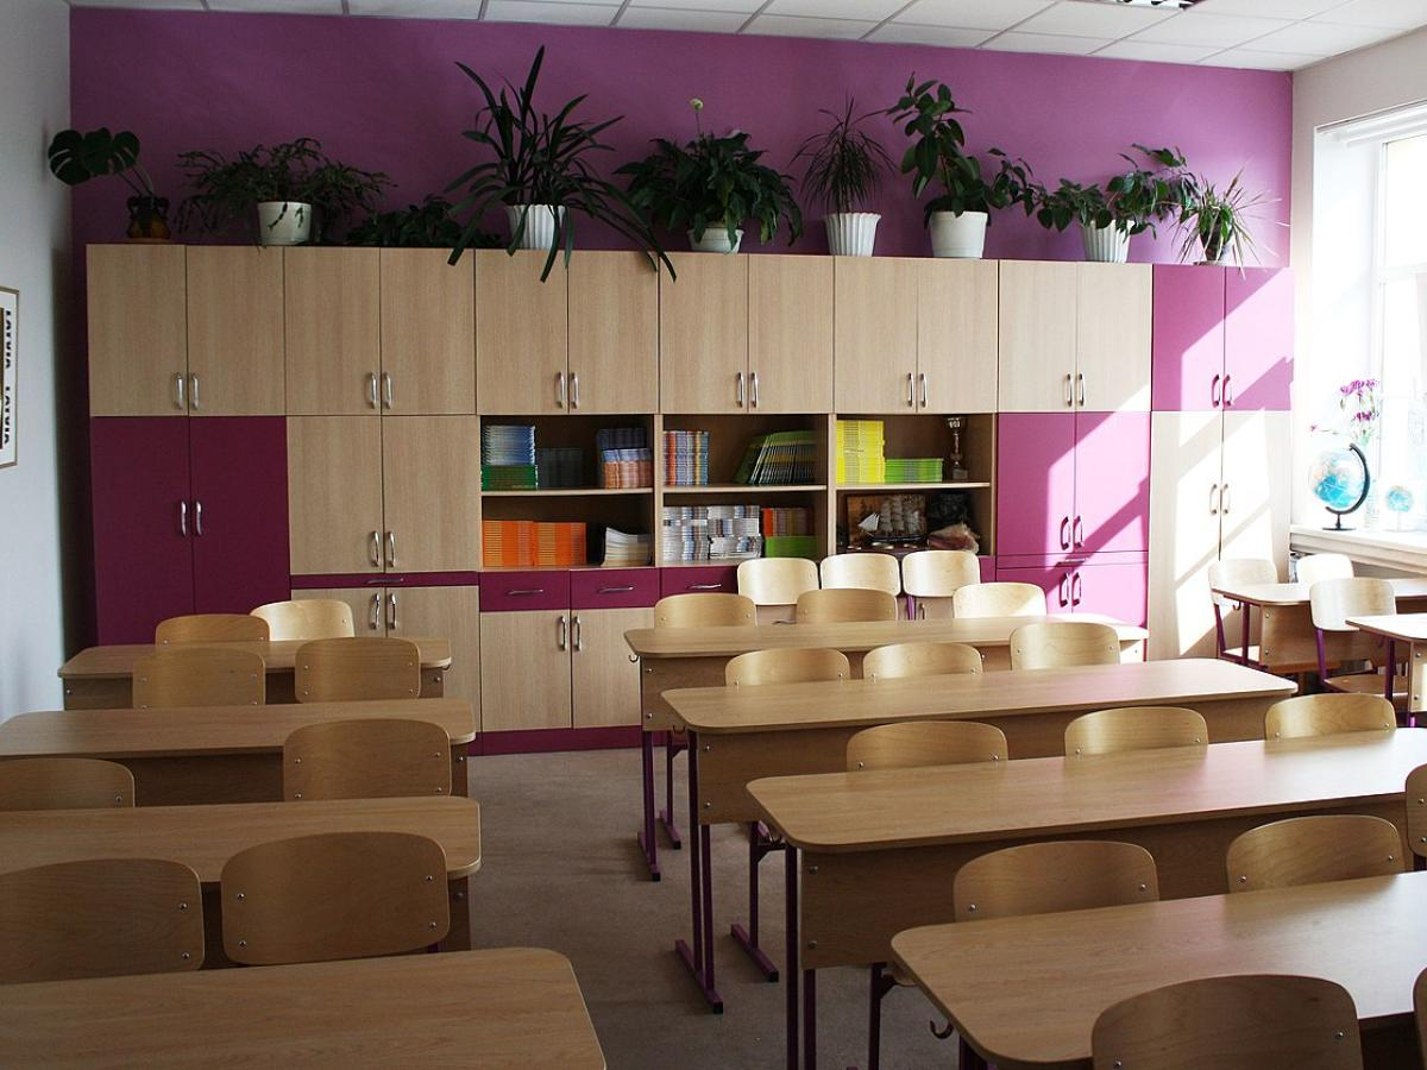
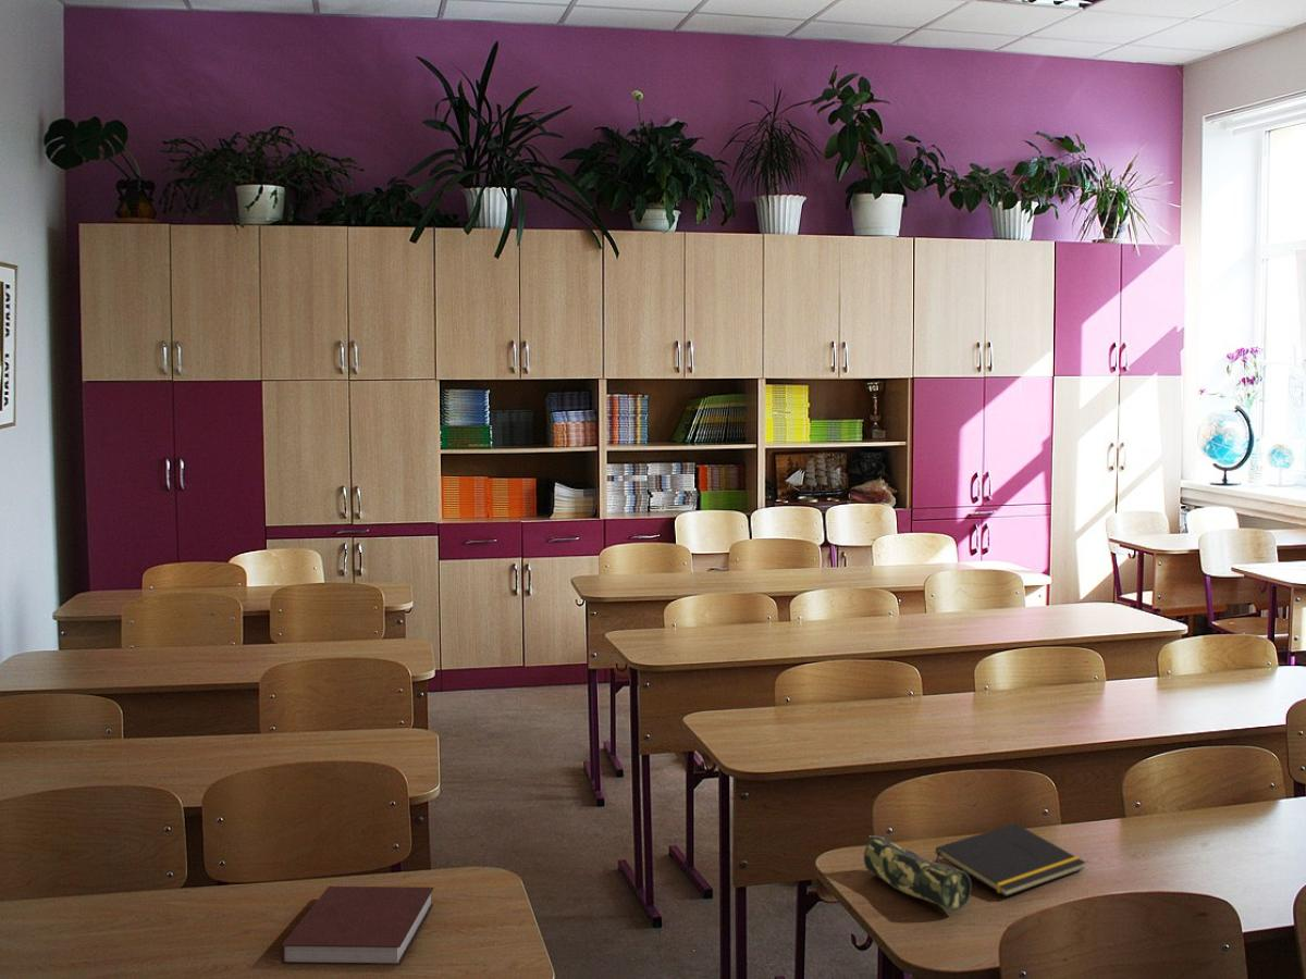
+ notebook (361, 922)
+ pencil case (913, 872)
+ notepad (1010, 857)
